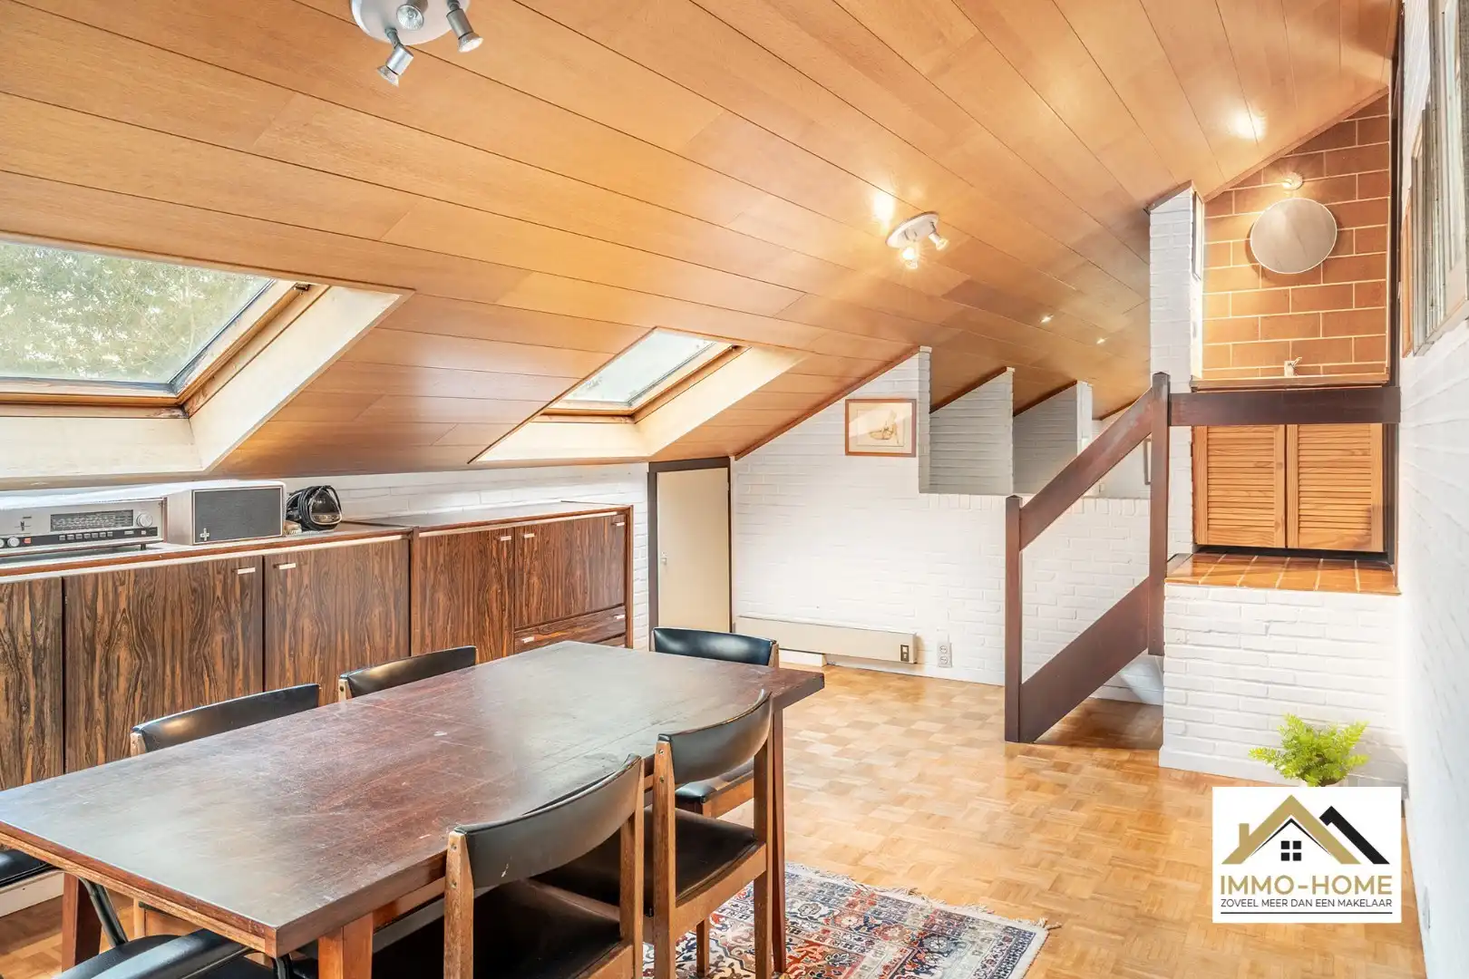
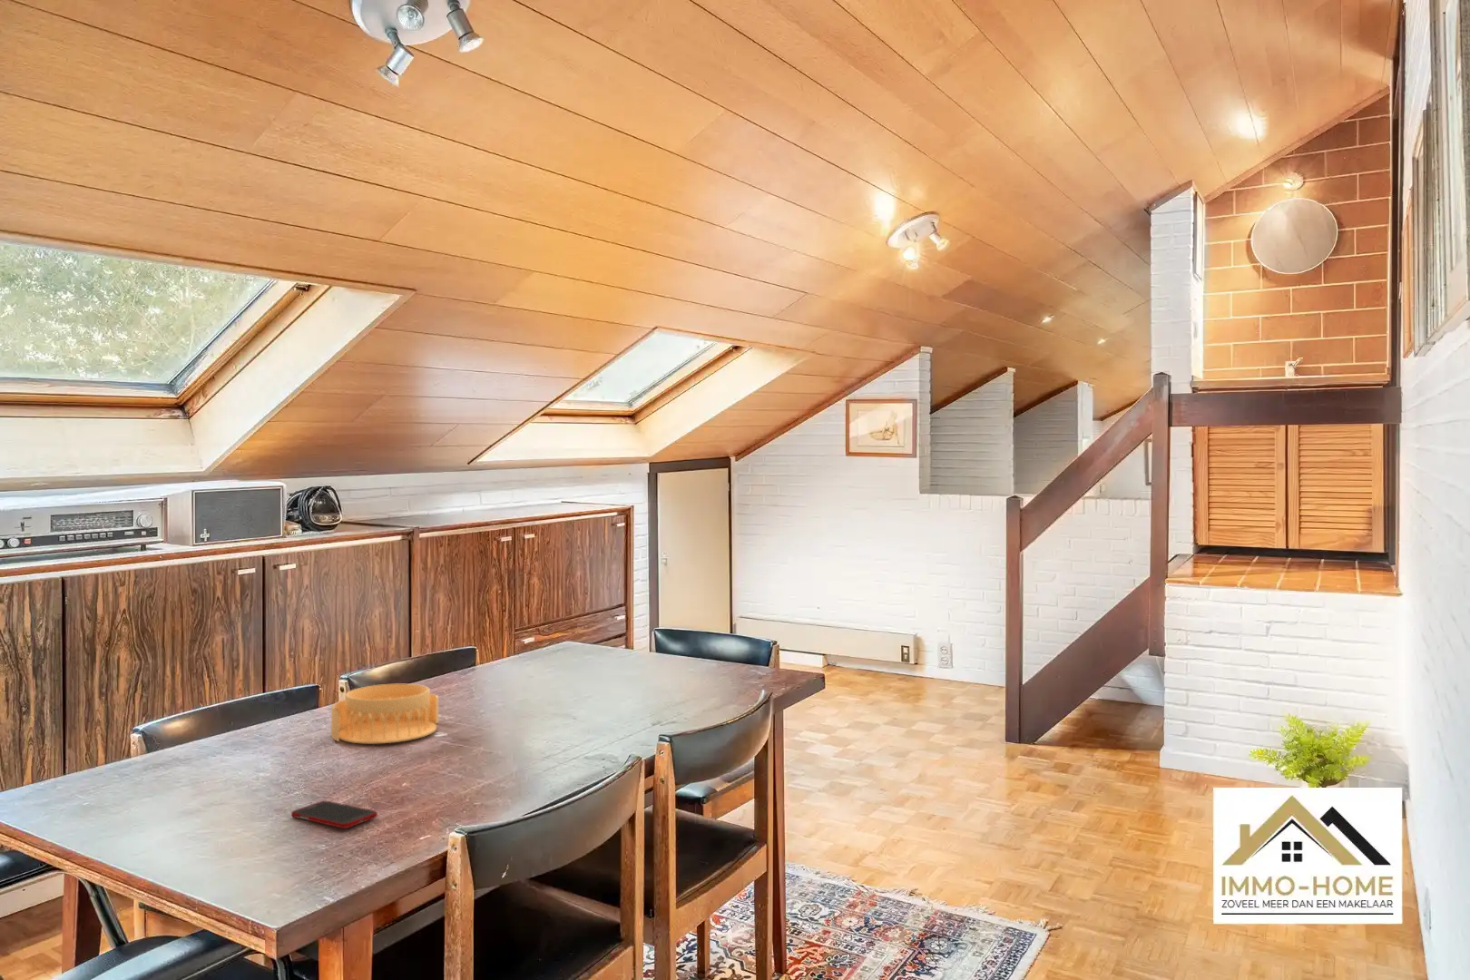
+ architectural model (386, 711)
+ cell phone (334, 814)
